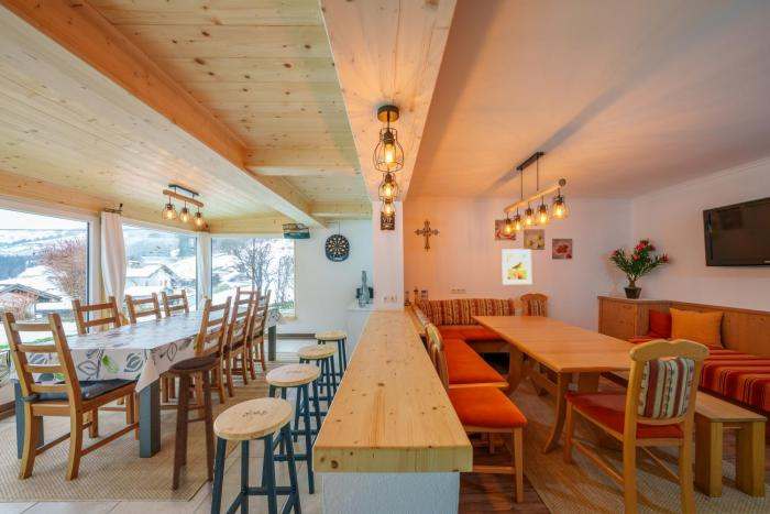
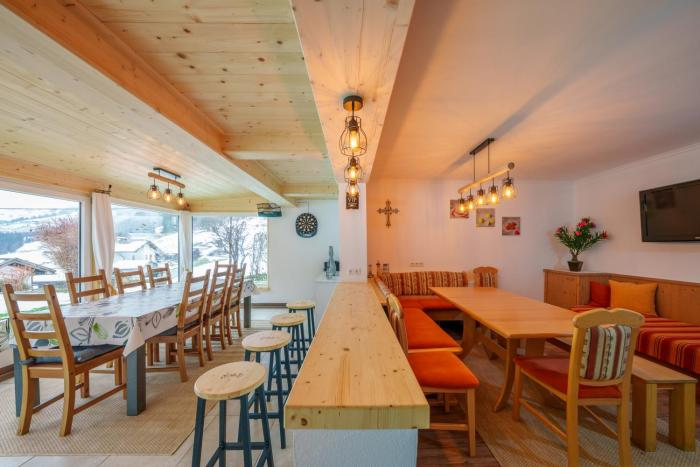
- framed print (516, 266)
- stool (195, 418)
